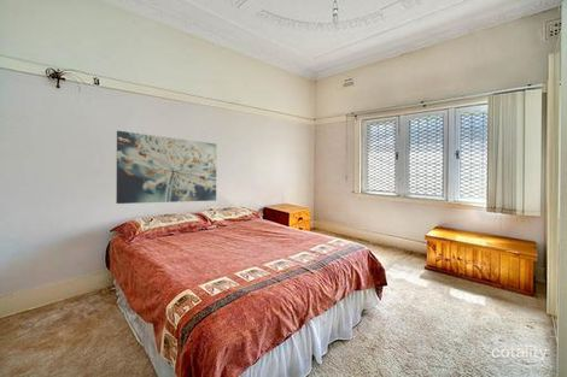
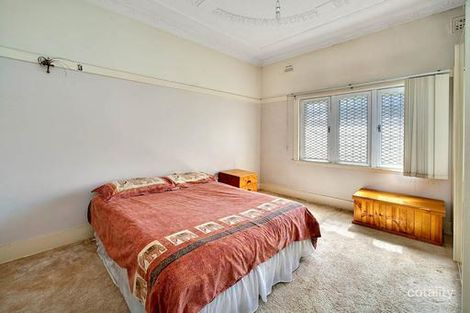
- wall art (173, 170)
